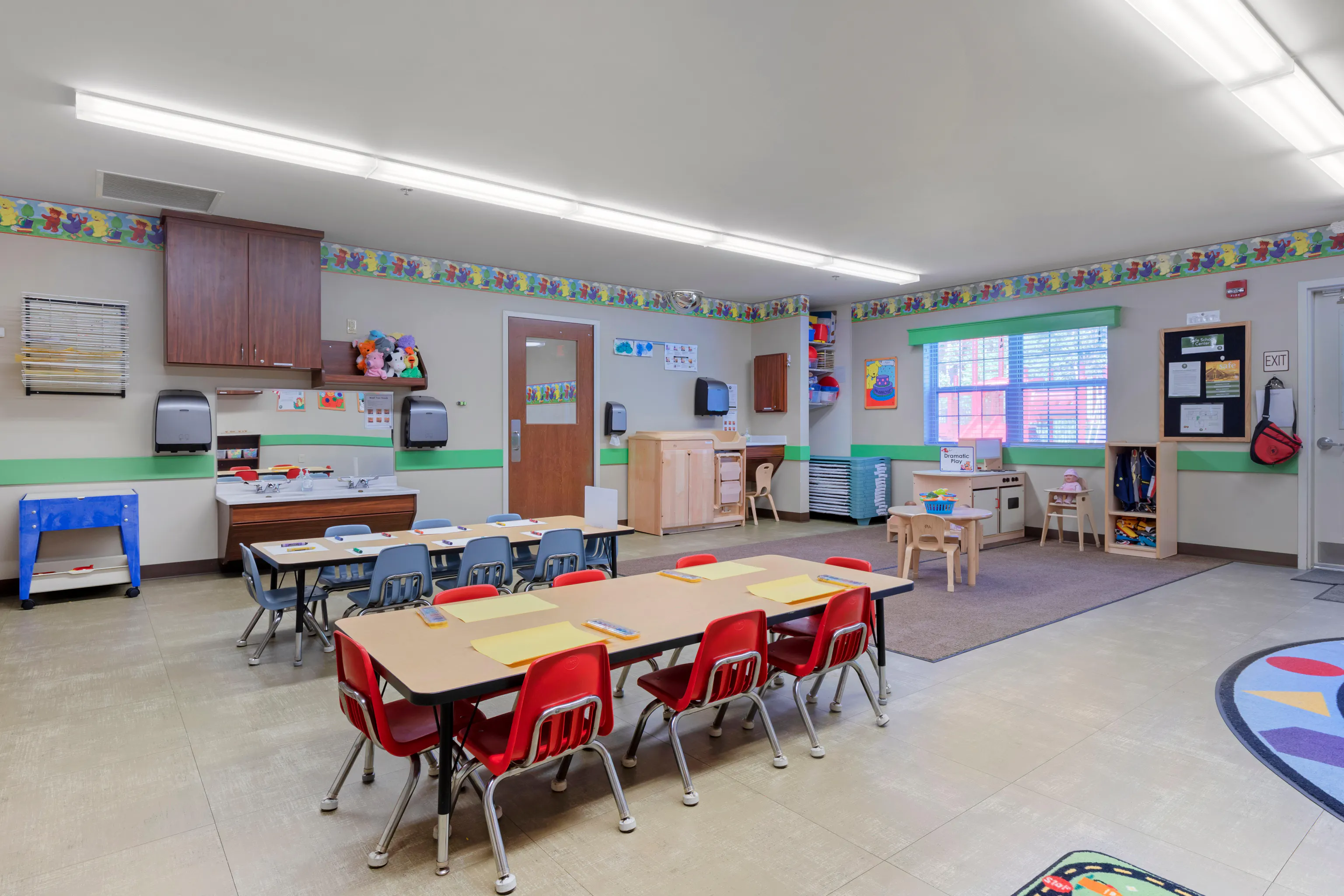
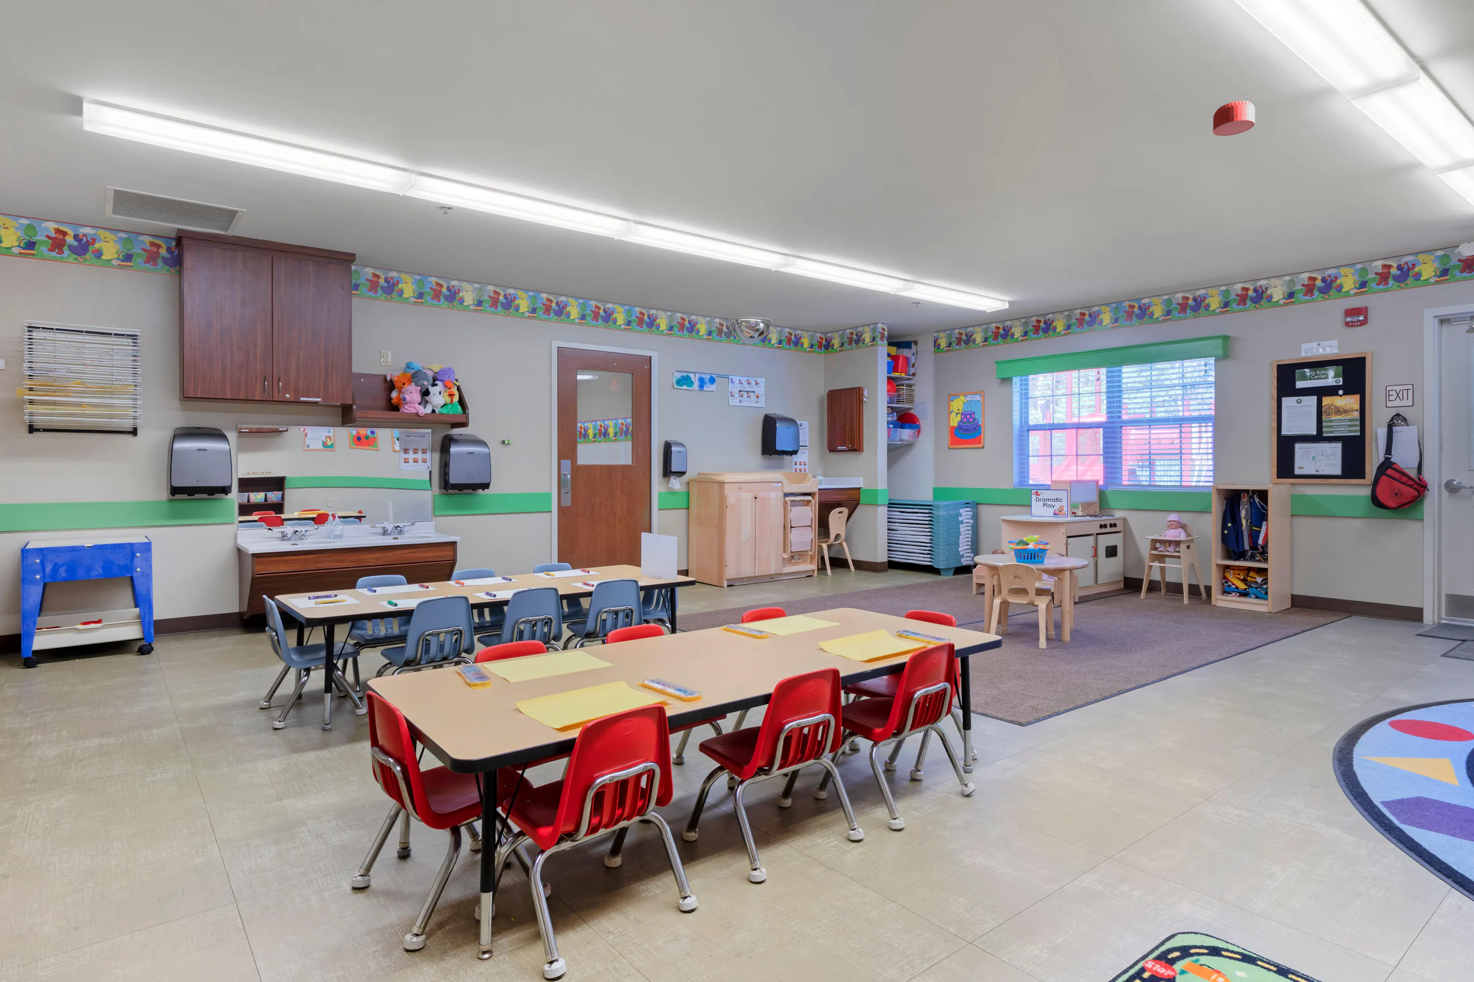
+ smoke detector (1234, 117)
